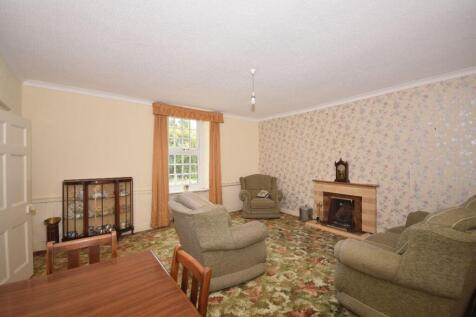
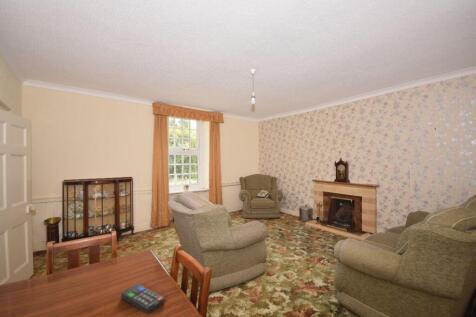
+ remote control (142, 297)
